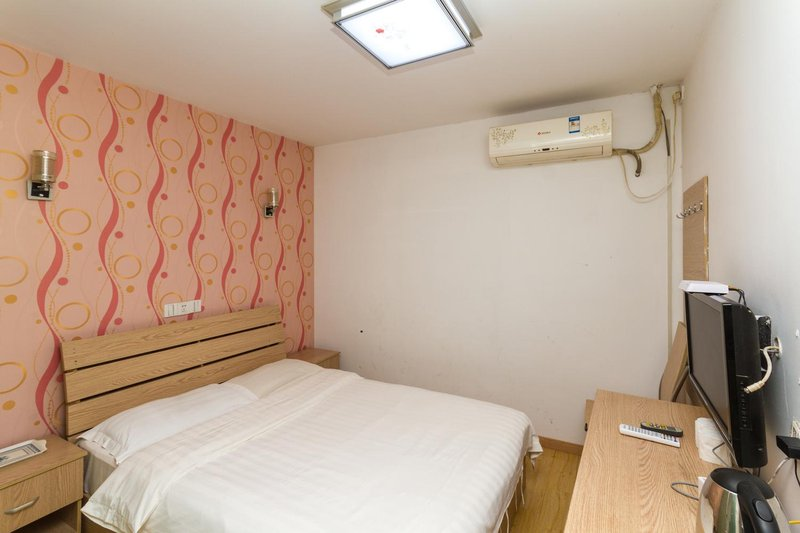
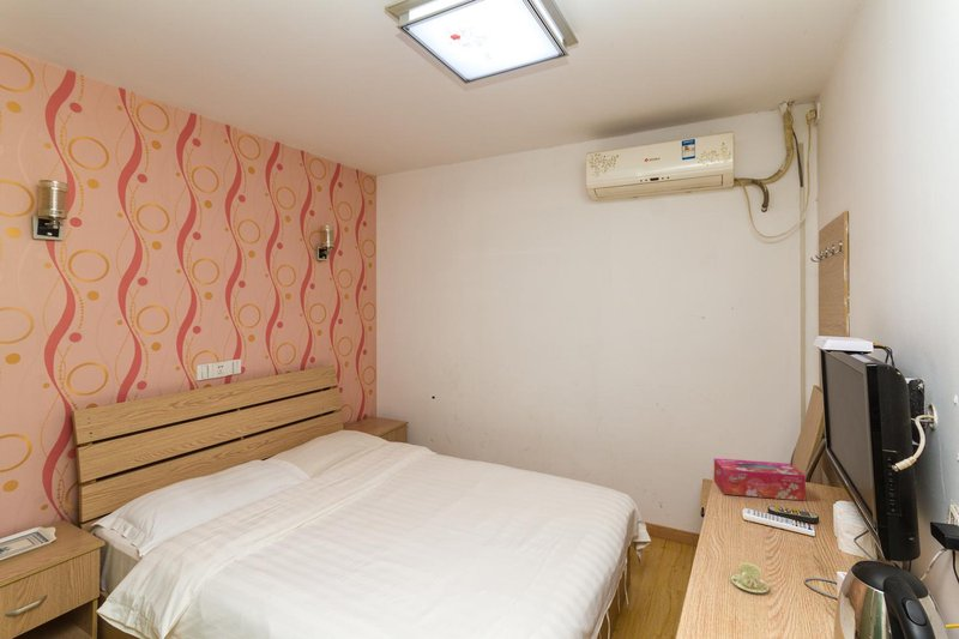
+ chinaware (749, 577)
+ tissue box (756, 477)
